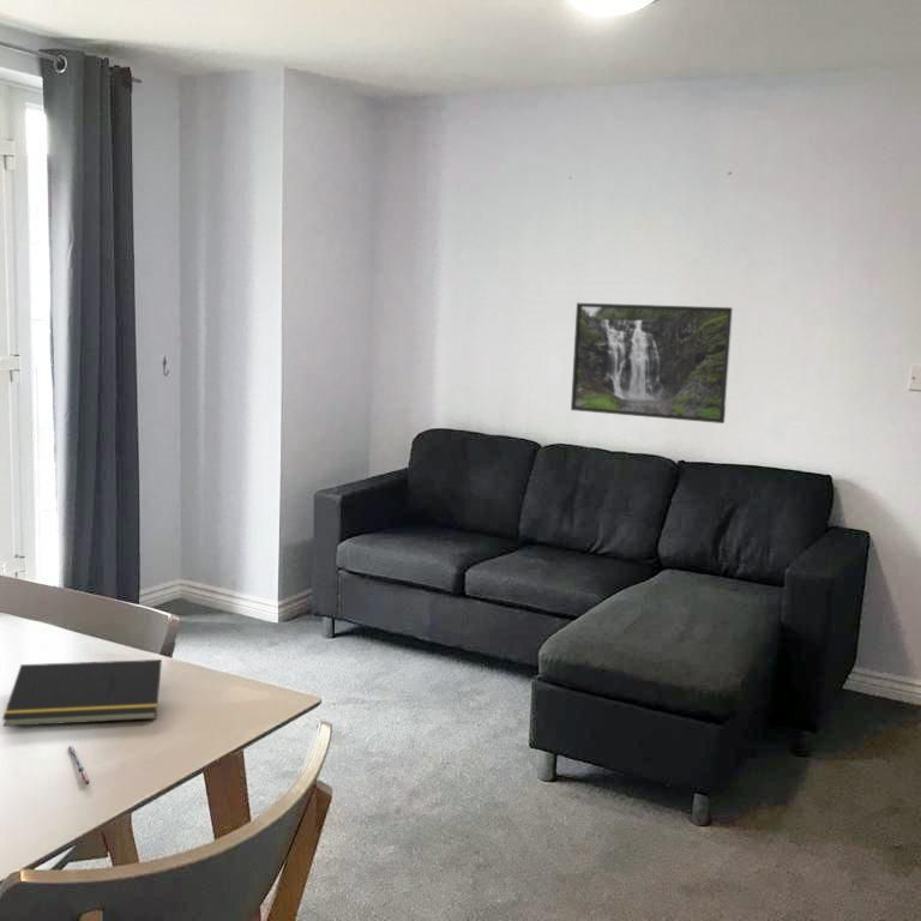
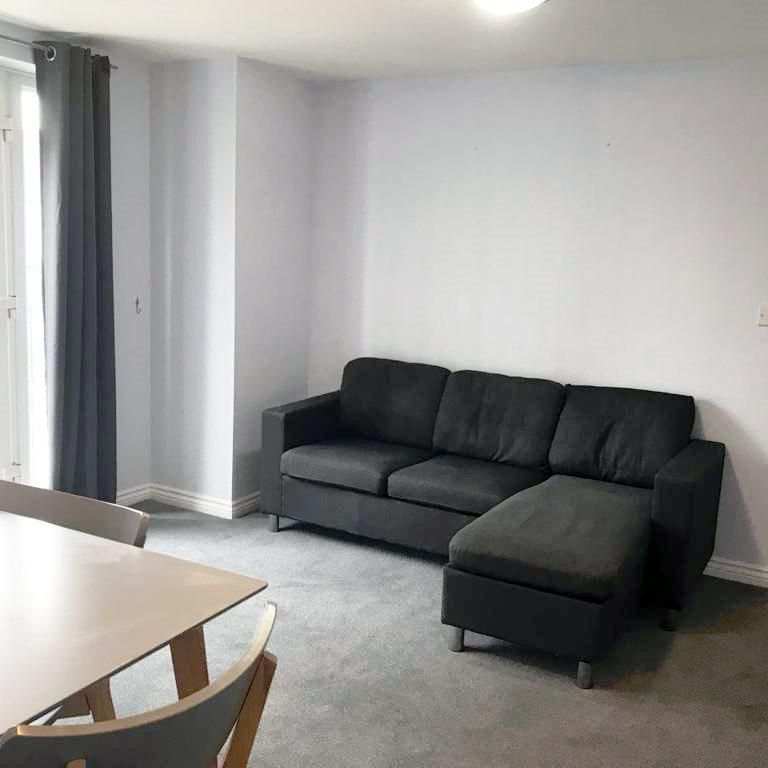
- pen (78, 763)
- notepad (86, 691)
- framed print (648, 361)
